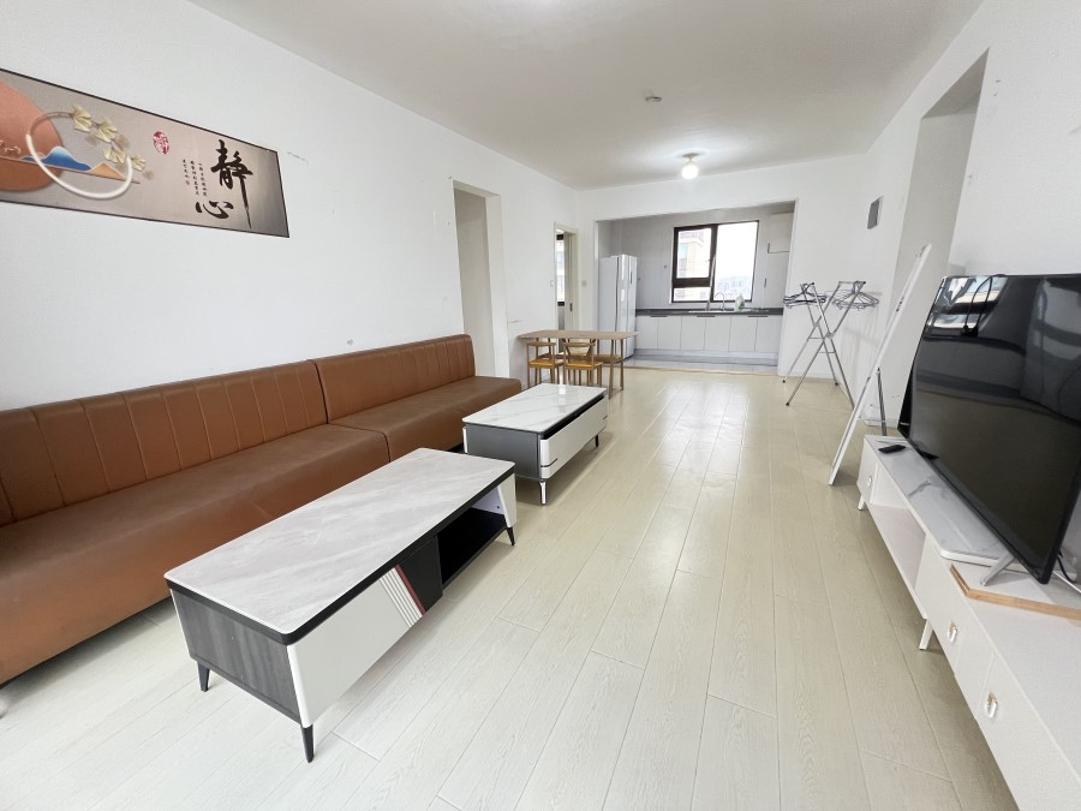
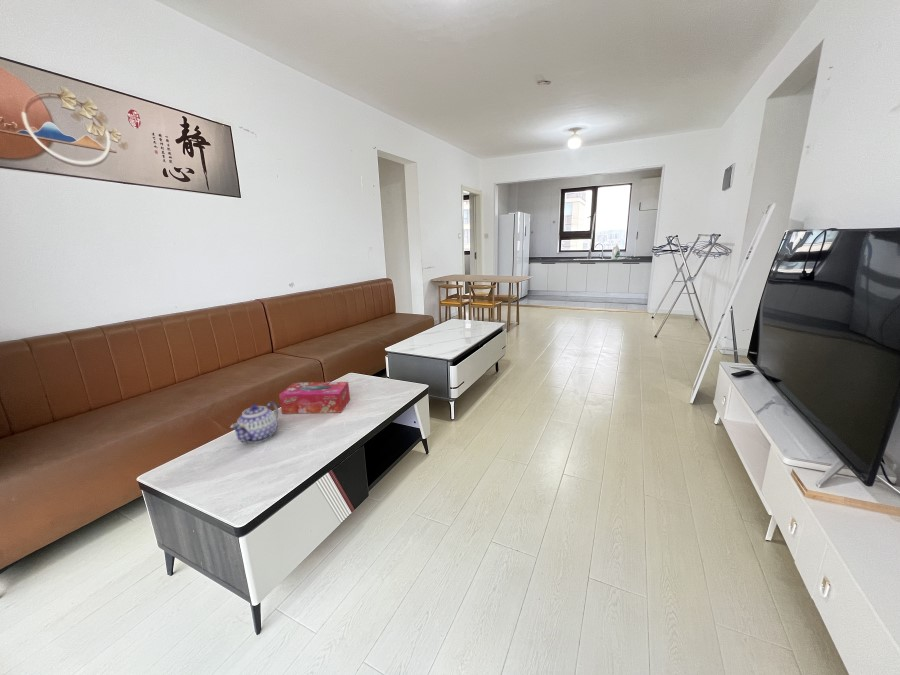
+ tissue box (316, 397)
+ teapot (256, 421)
